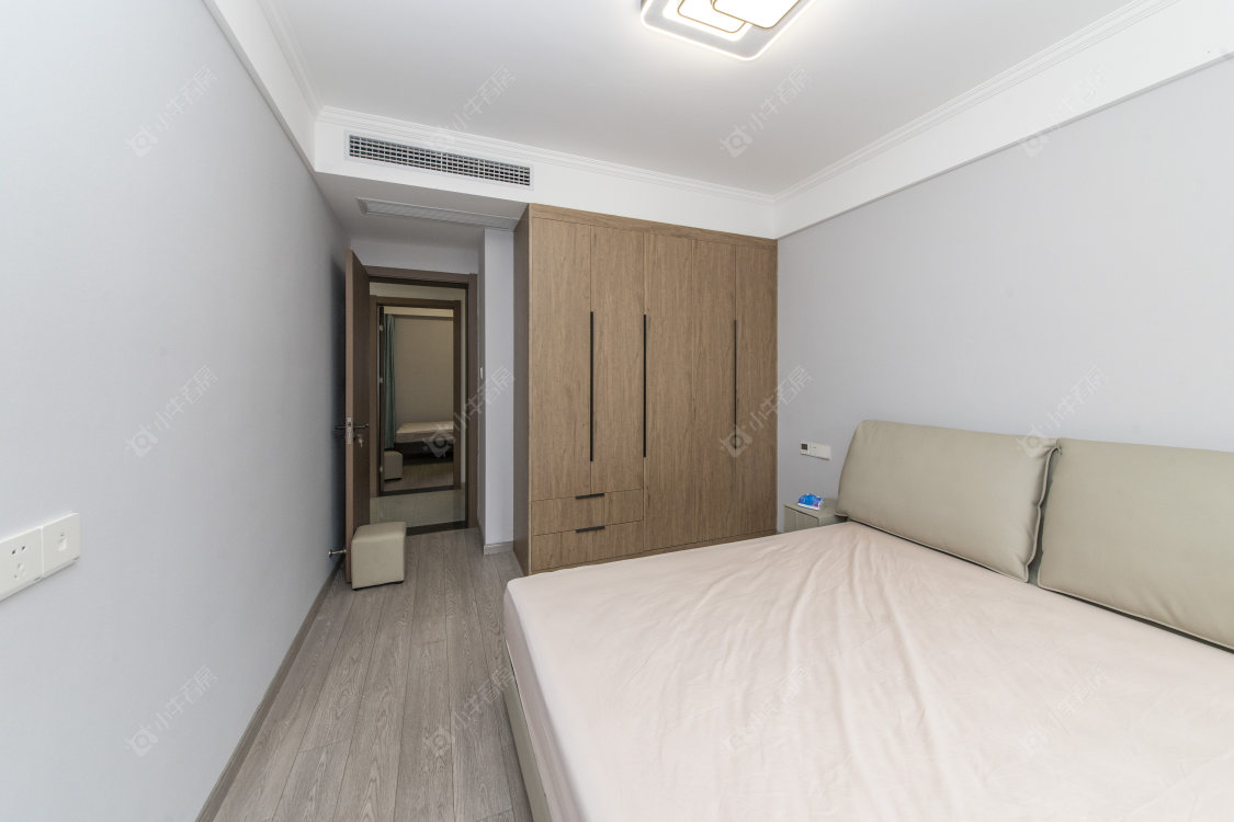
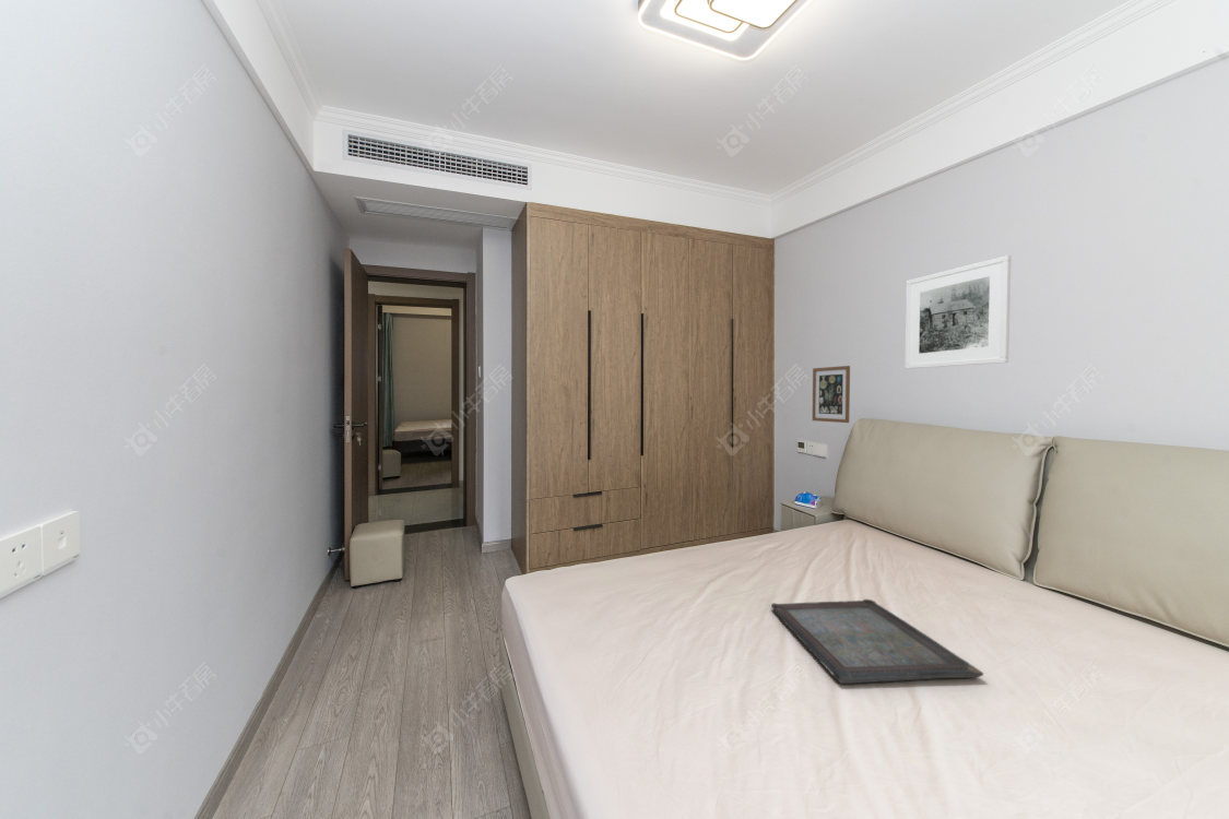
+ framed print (953, 318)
+ serving tray (861, 634)
+ wall art (829, 394)
